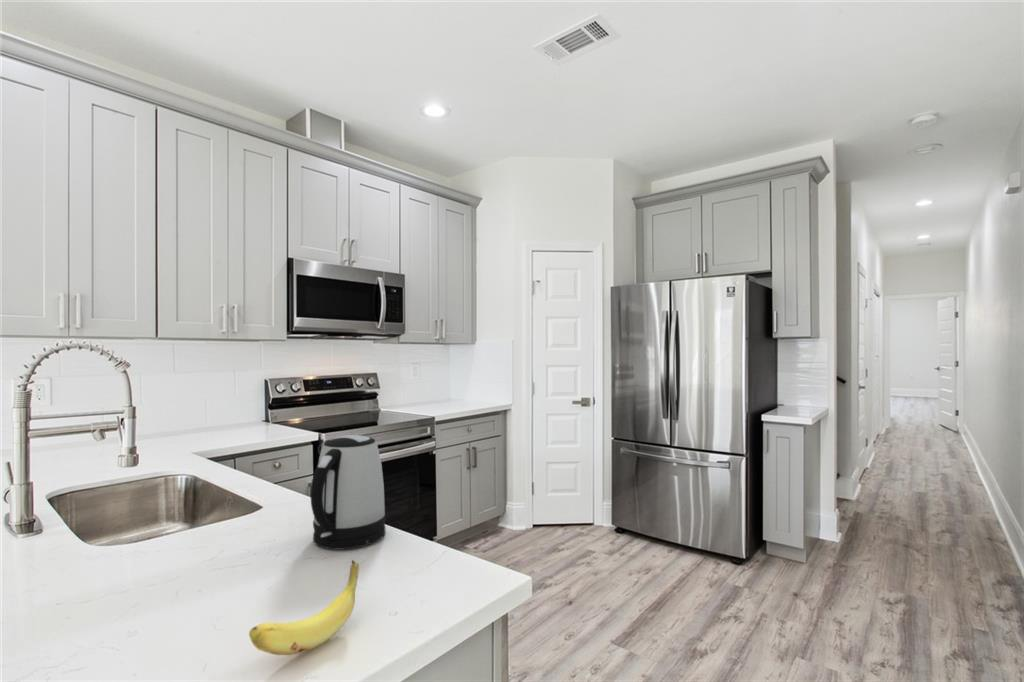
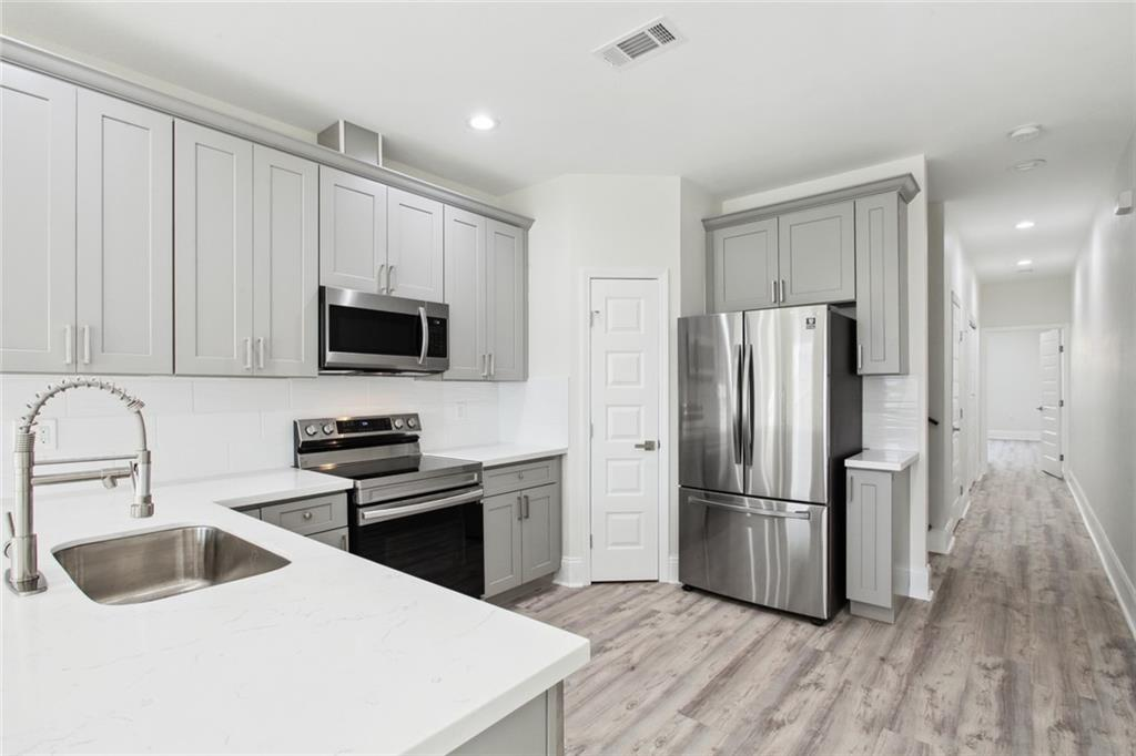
- banana (311, 617)
- kettle (344, 489)
